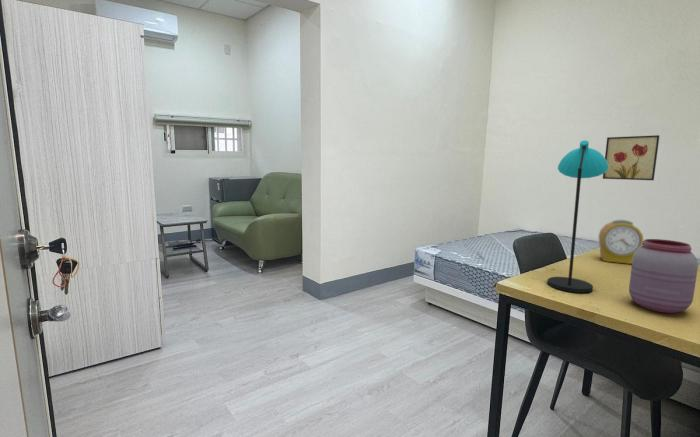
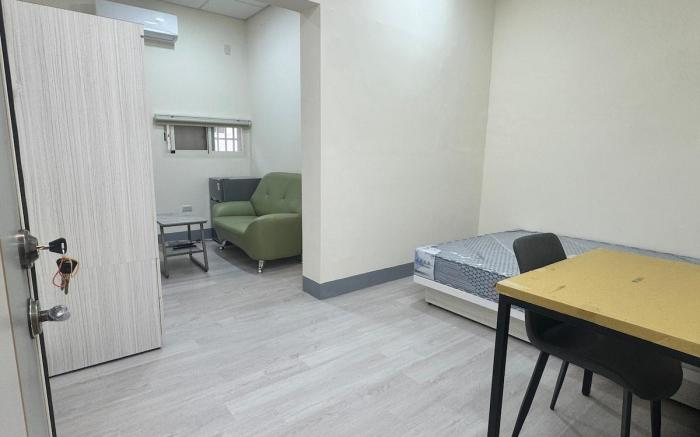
- wall art (629, 158)
- desk lamp (576, 214)
- jar (662, 275)
- alarm clock (620, 240)
